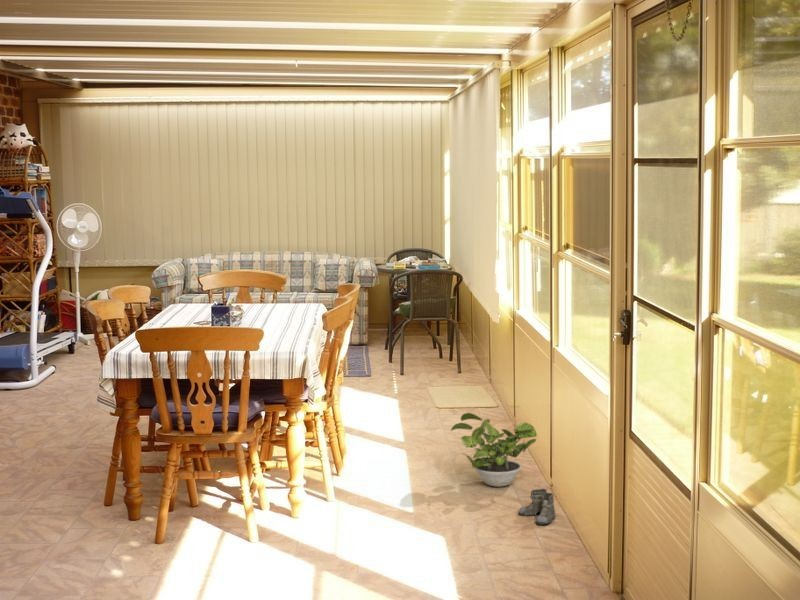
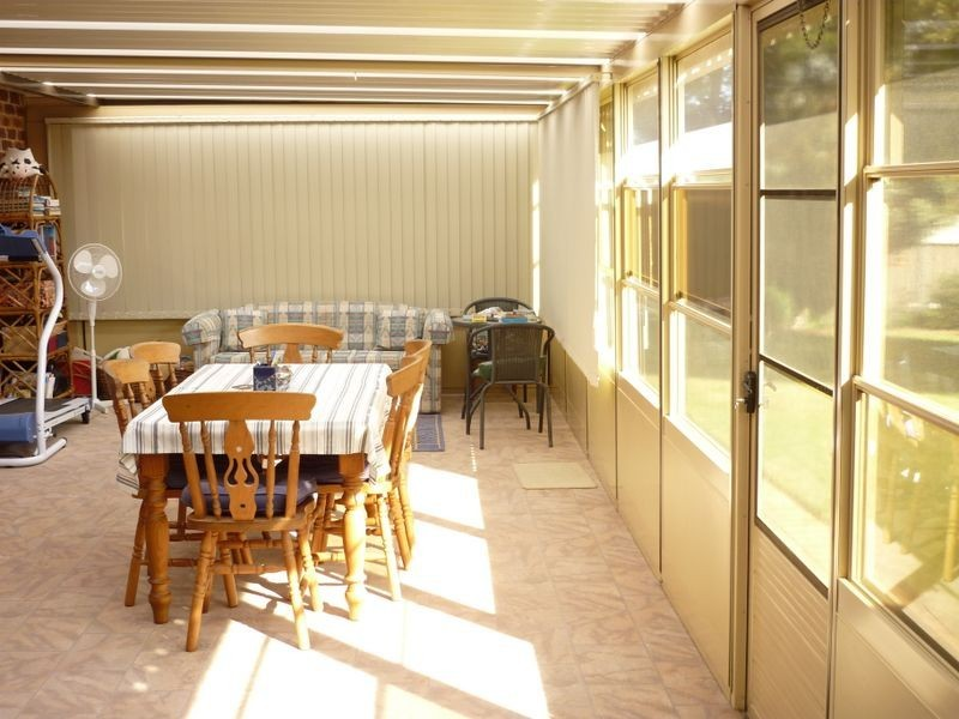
- boots (538, 504)
- potted plant (493, 448)
